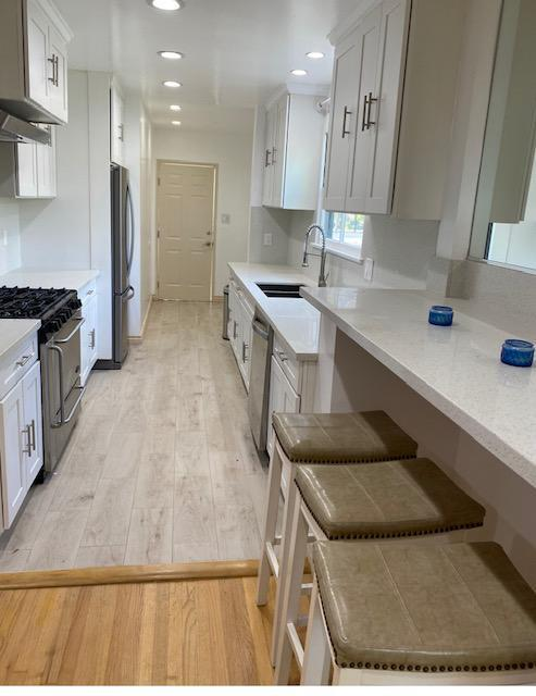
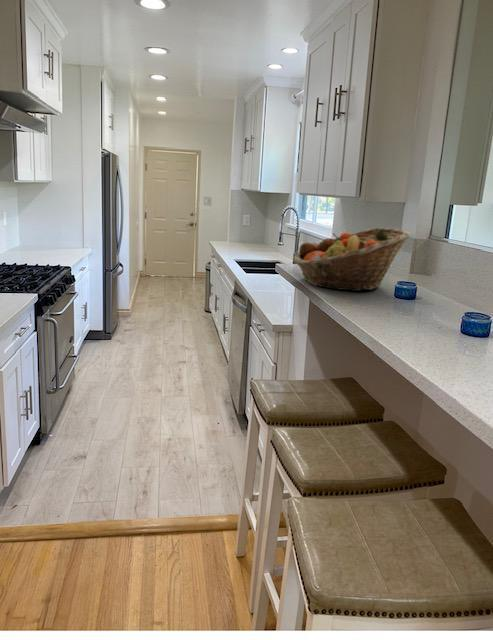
+ fruit basket (349, 255)
